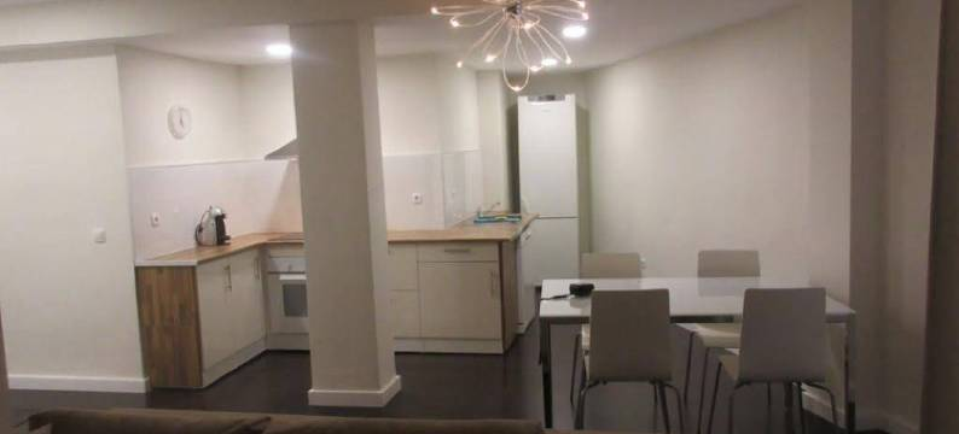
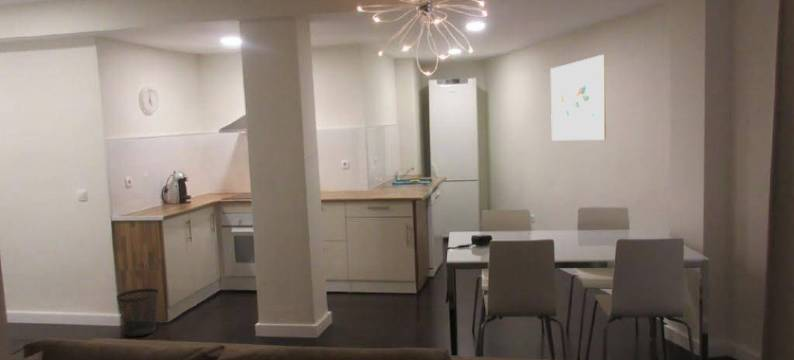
+ wall art (575, 101)
+ wastebasket (139, 313)
